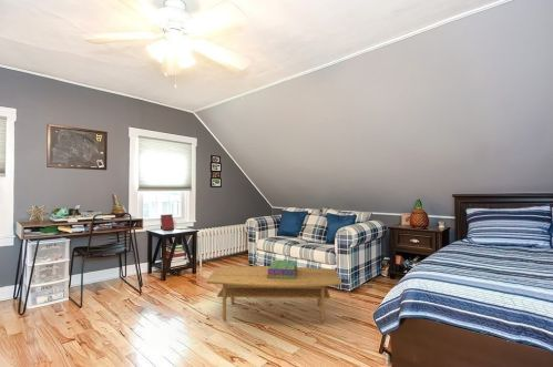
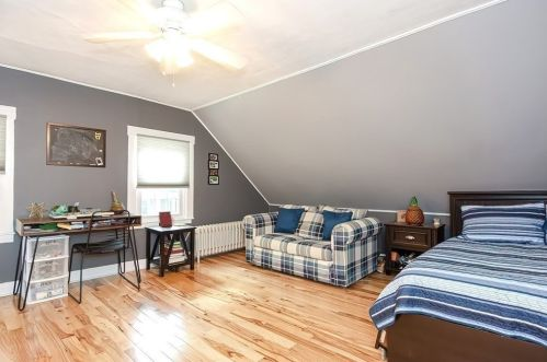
- stack of books (283, 268)
- coffee table (274, 293)
